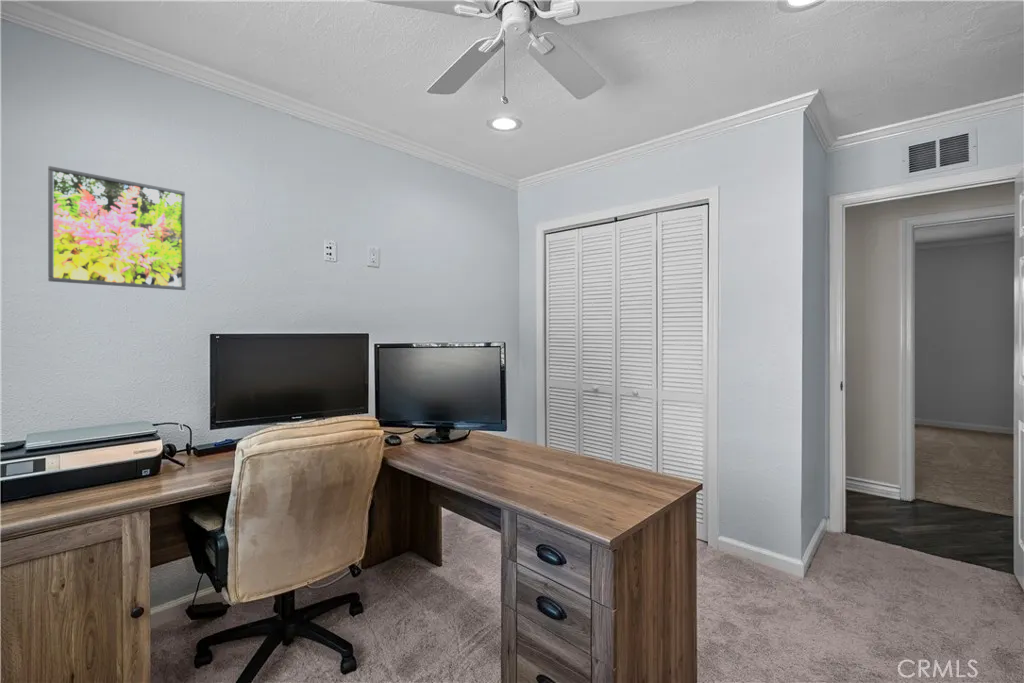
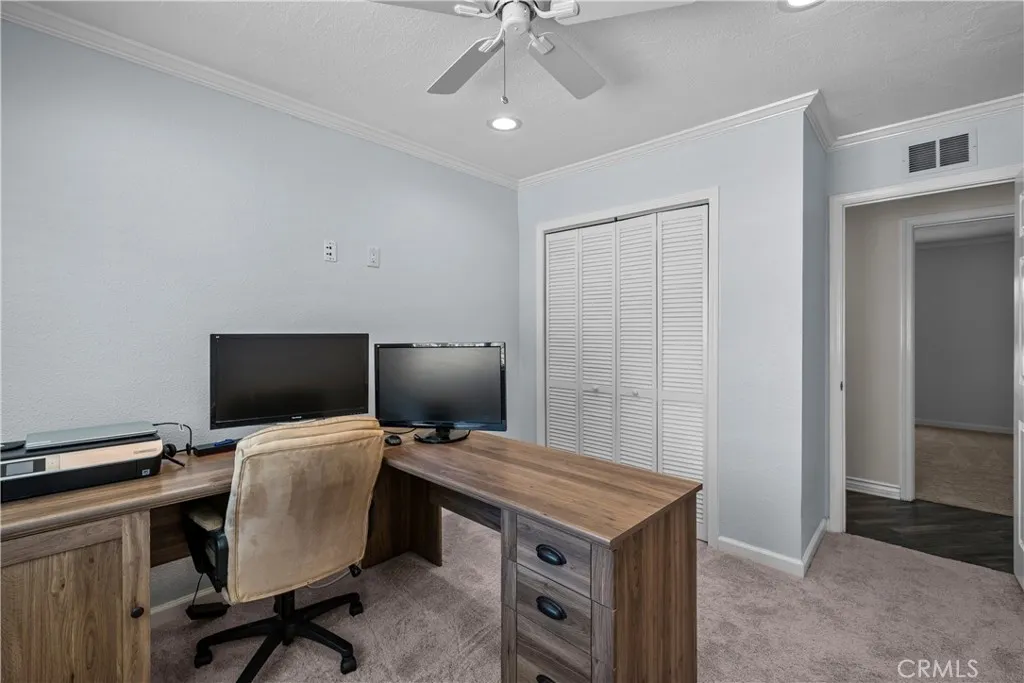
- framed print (122, 233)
